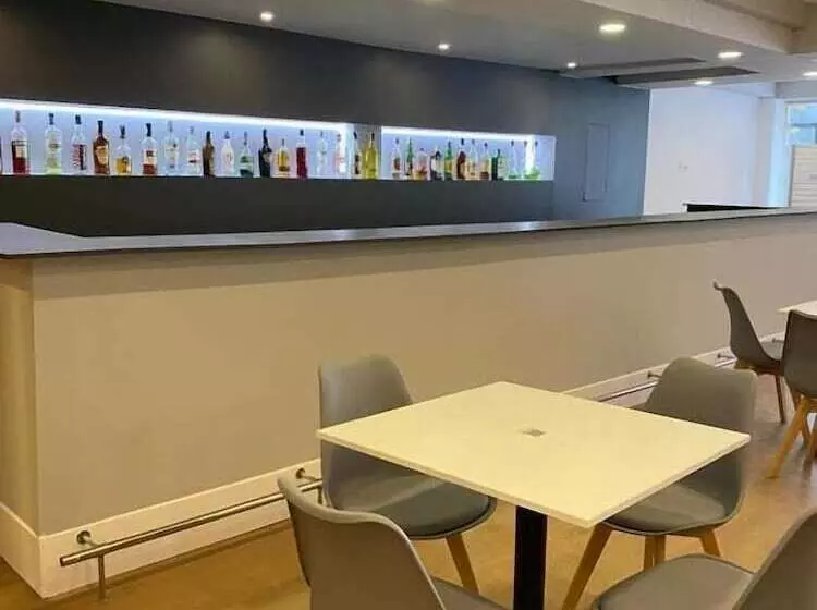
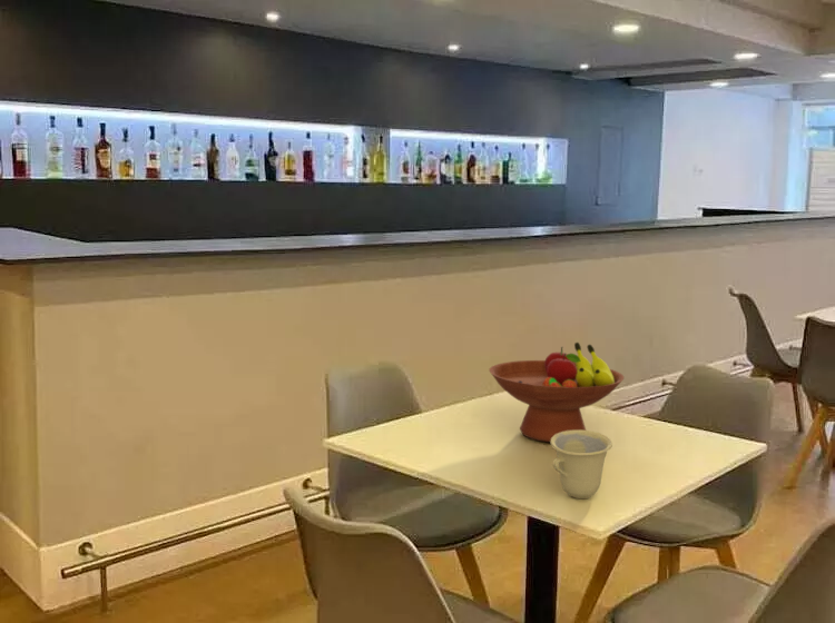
+ cup (579, 466)
+ fruit bowl (554, 392)
